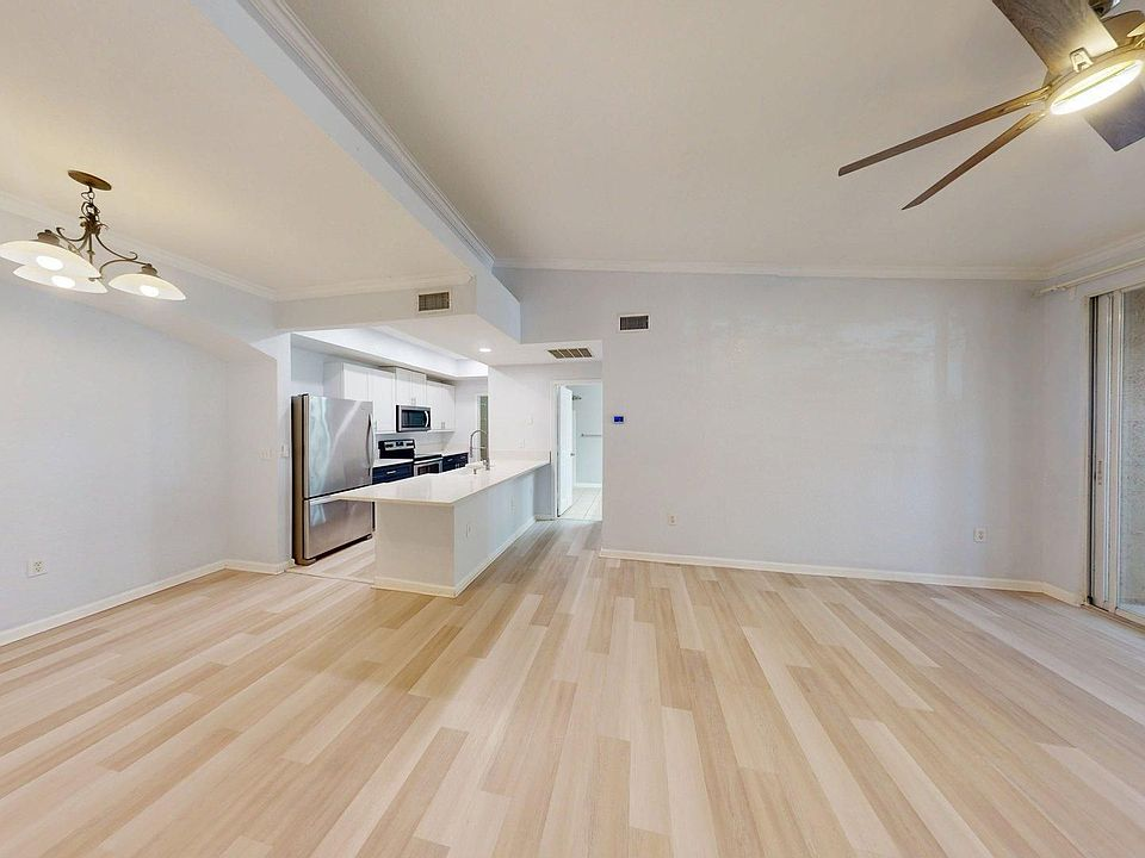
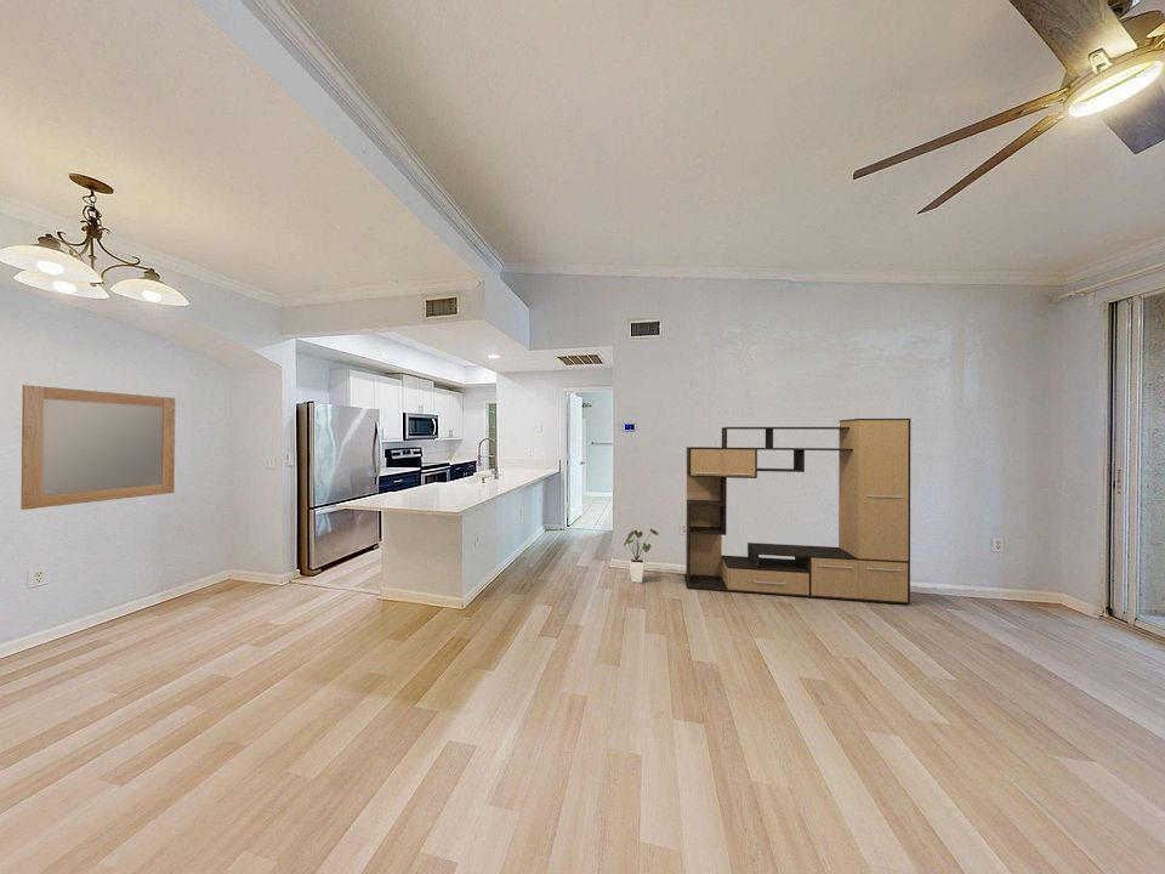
+ house plant (640, 554)
+ media console (786, 471)
+ home mirror (108, 445)
